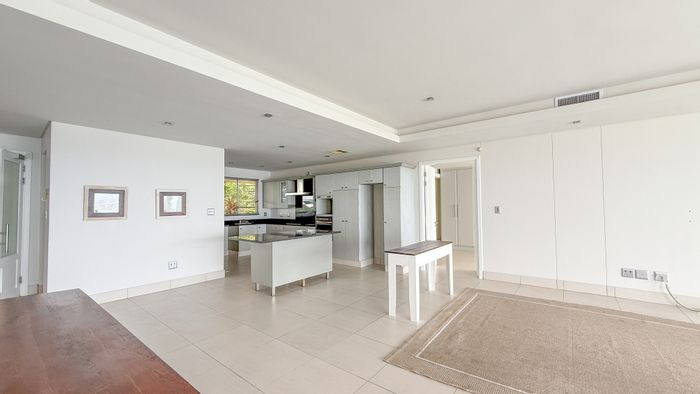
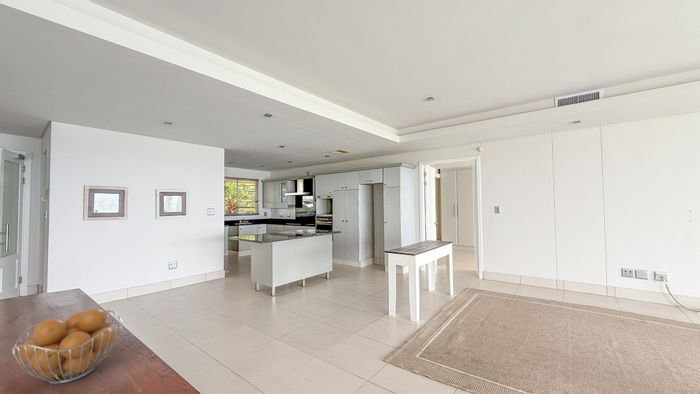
+ fruit basket (72, 343)
